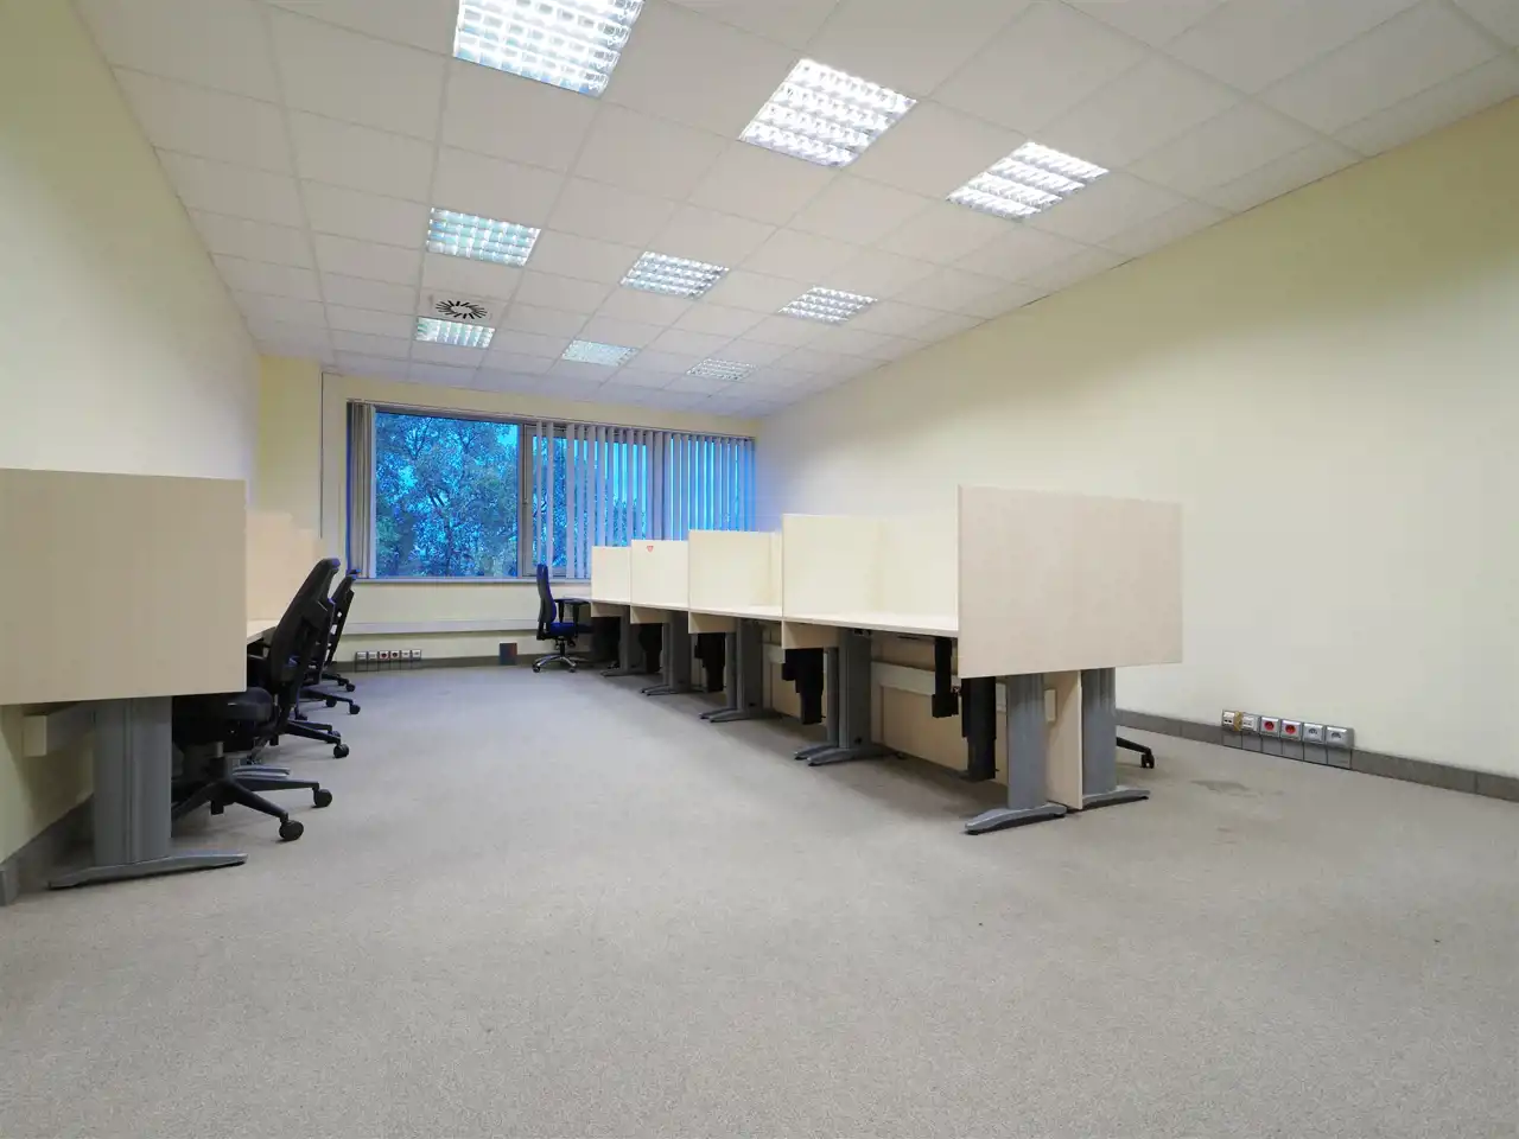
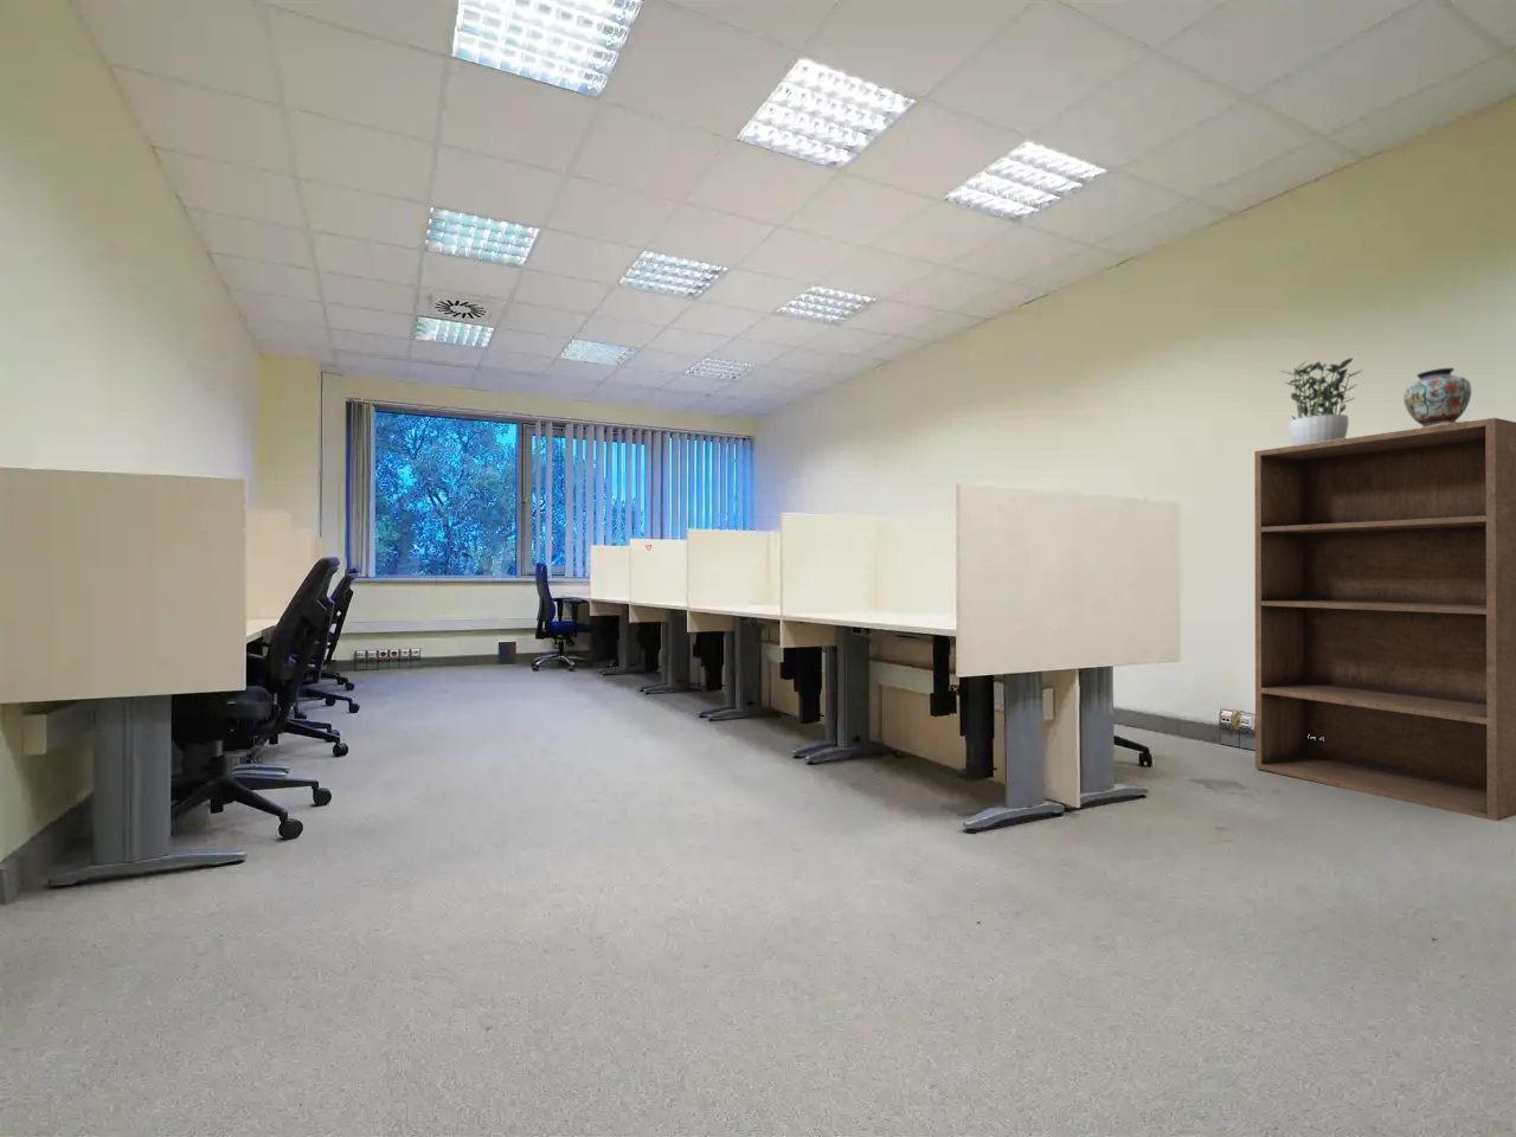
+ decorative vase (1435, 400)
+ potted plant (1318, 402)
+ bookshelf (1386, 613)
